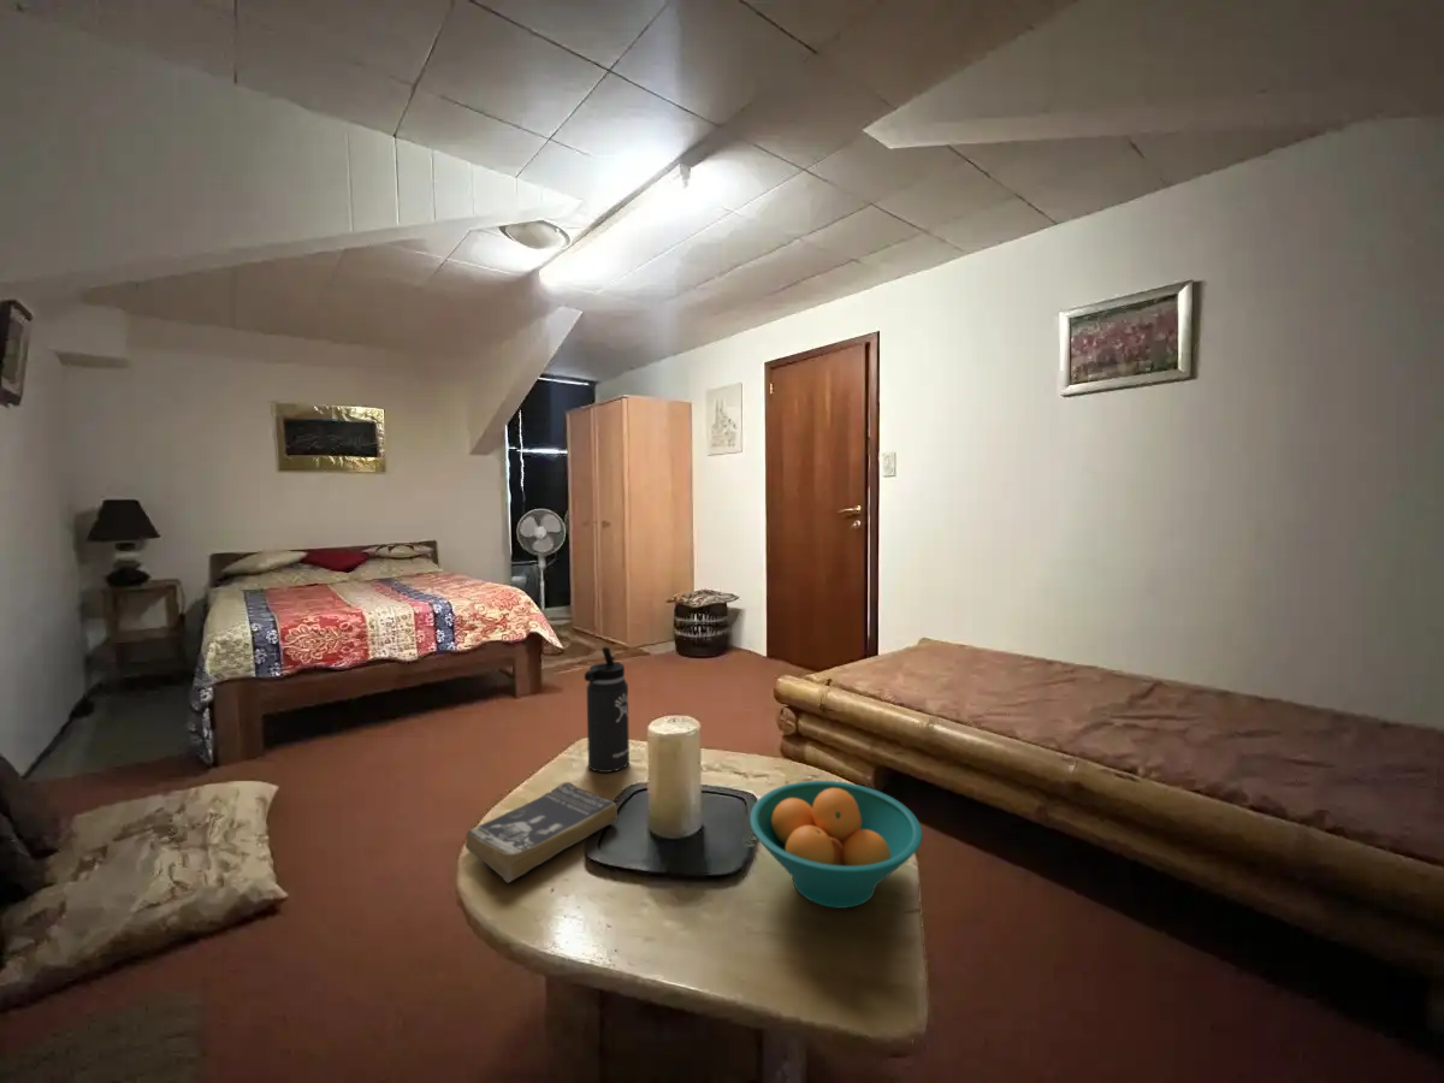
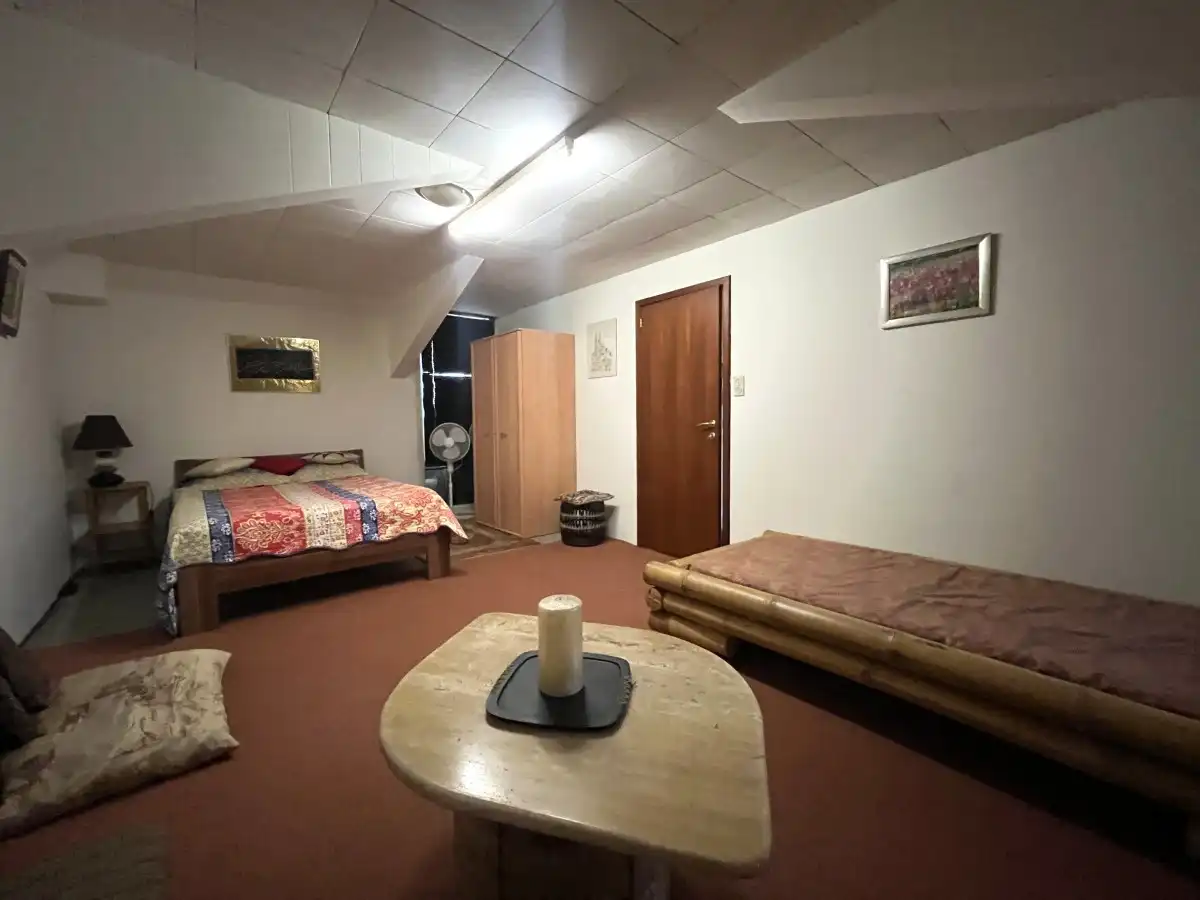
- book (543, 825)
- fruit bowl (833, 836)
- thermos bottle (604, 706)
